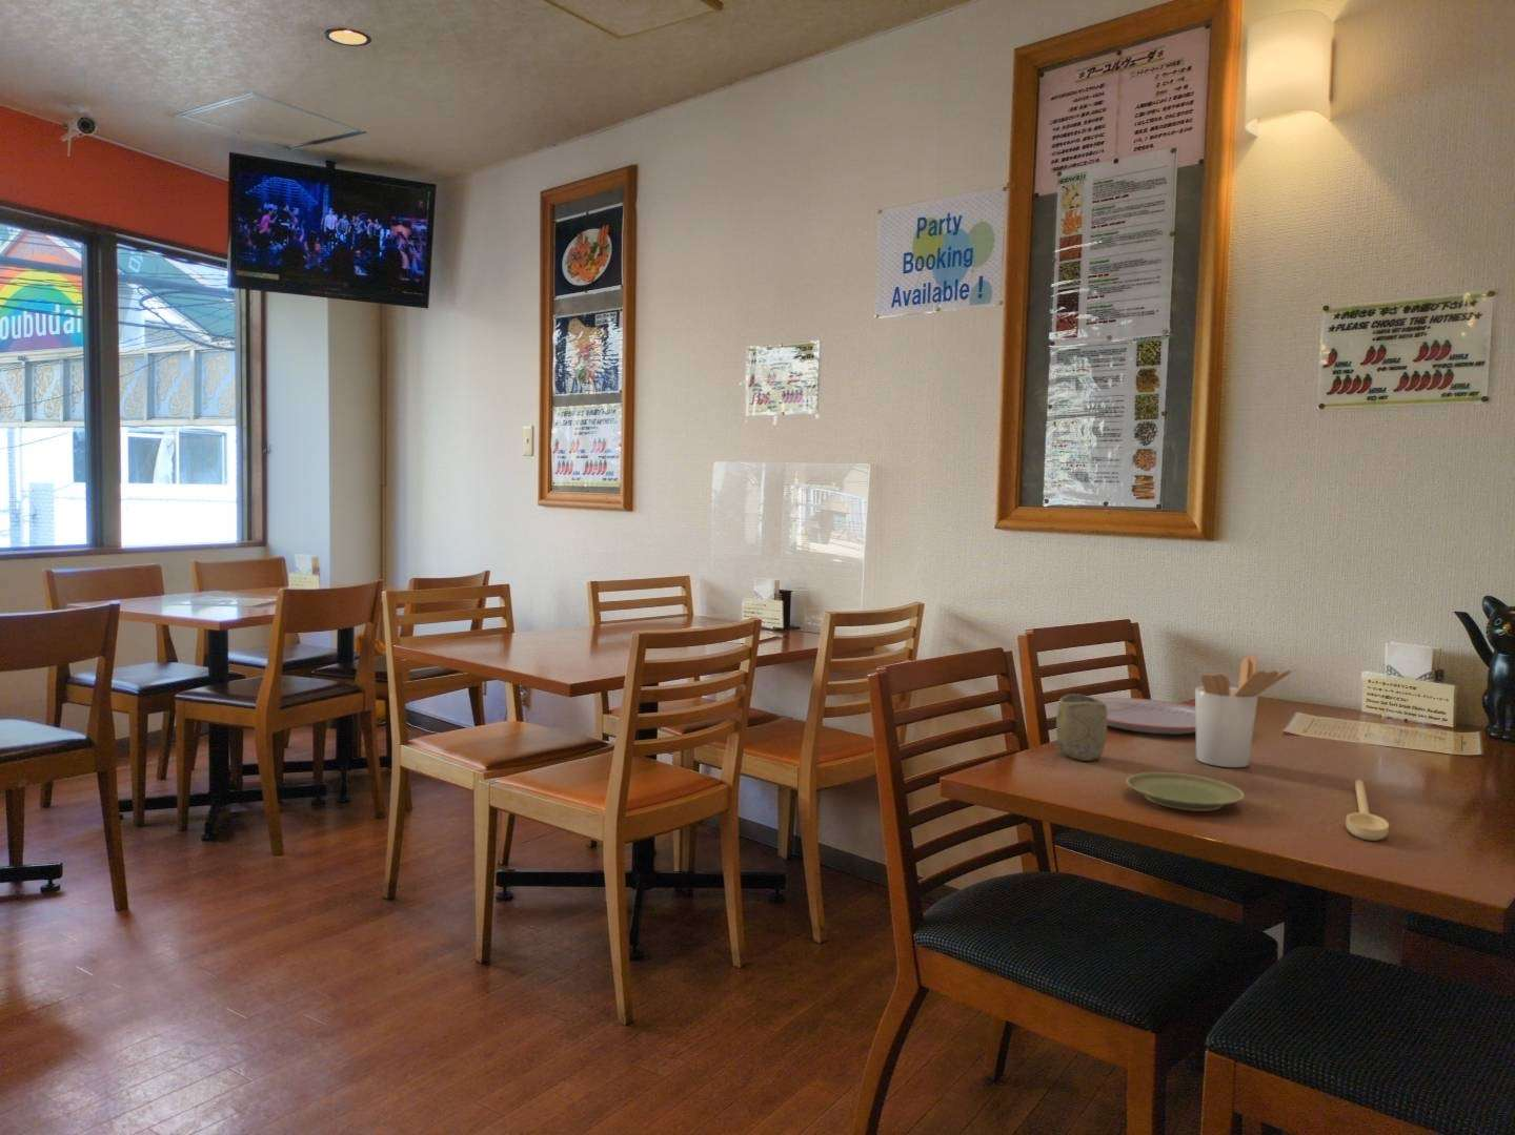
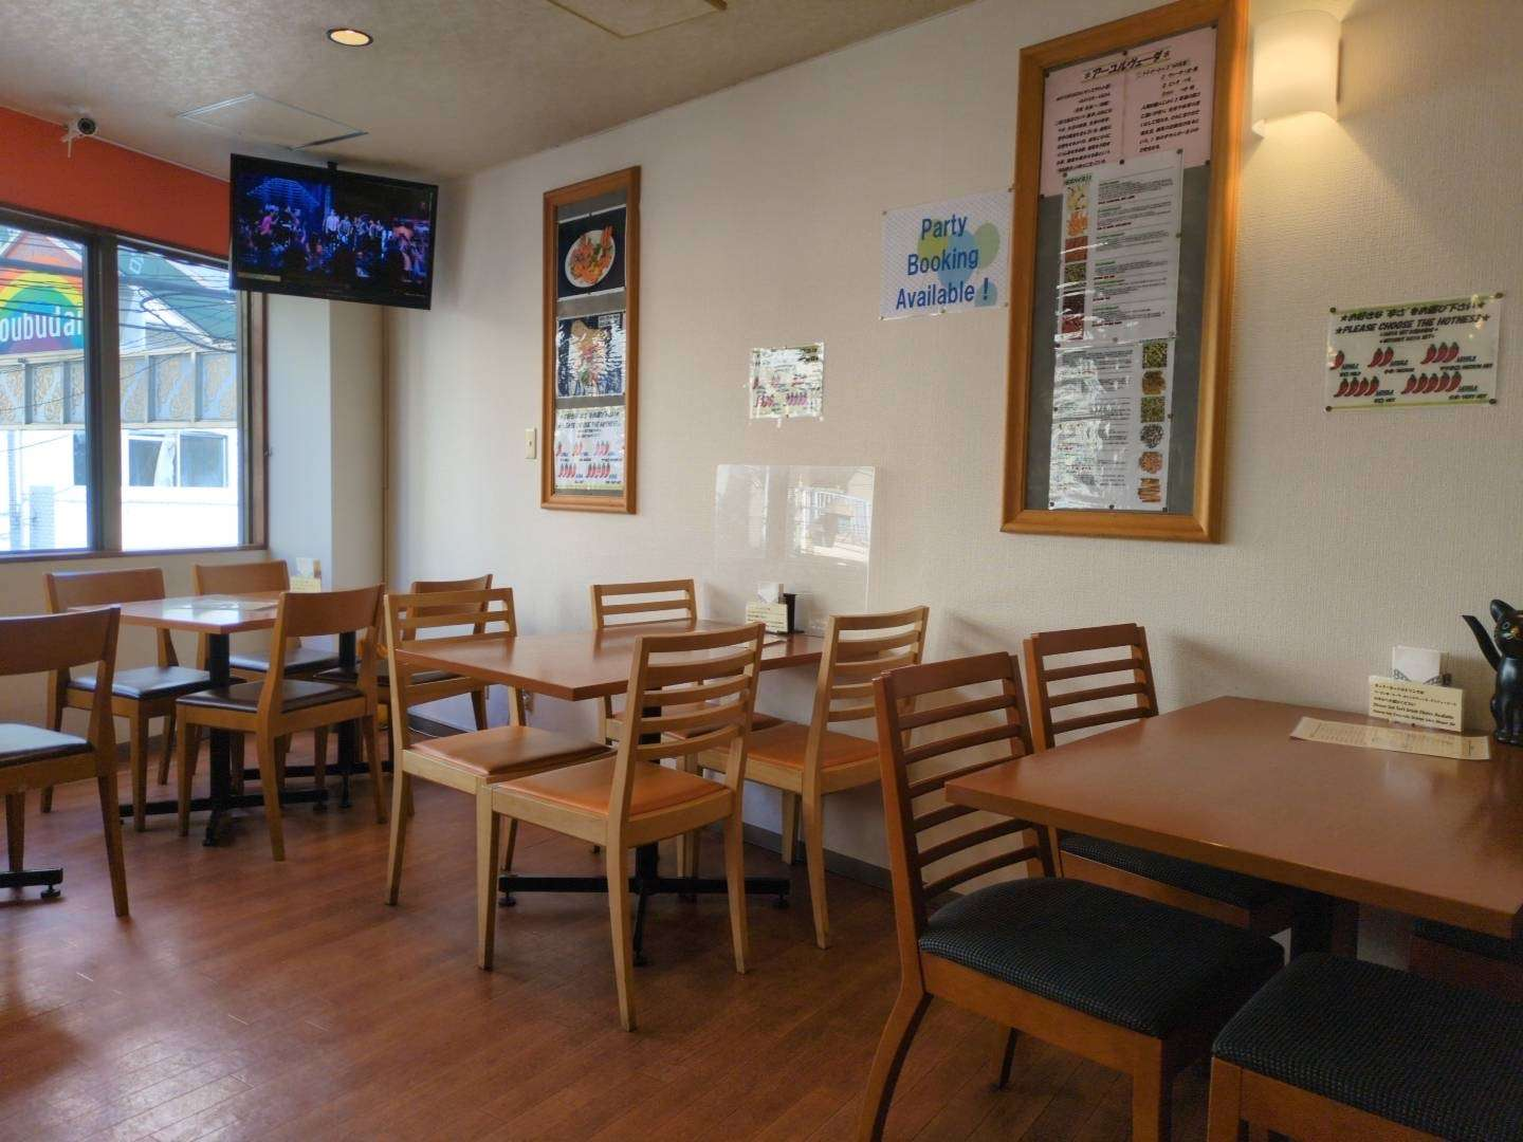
- spoon (1362, 806)
- cup (1081, 726)
- plate (1182, 794)
- utensil holder (1238, 712)
- plate (1146, 717)
